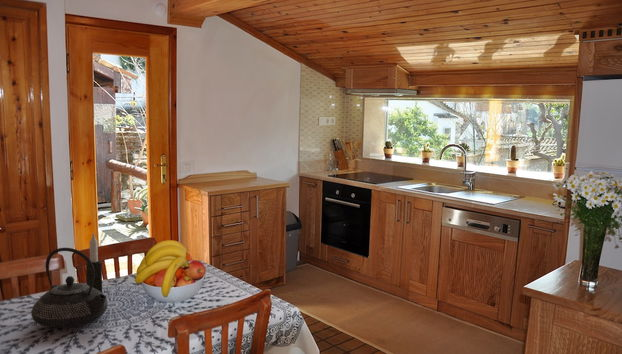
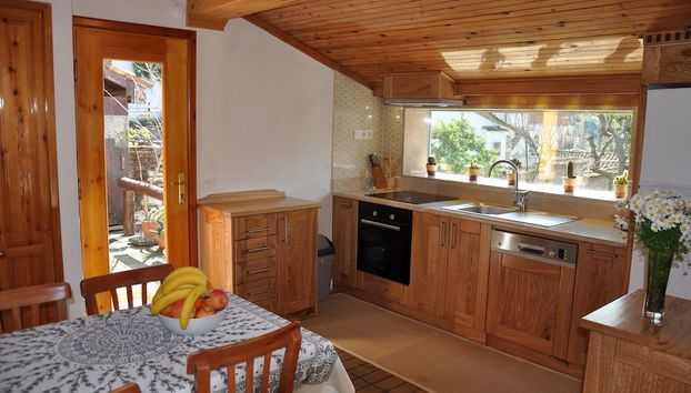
- teapot (73, 285)
- candle (93, 263)
